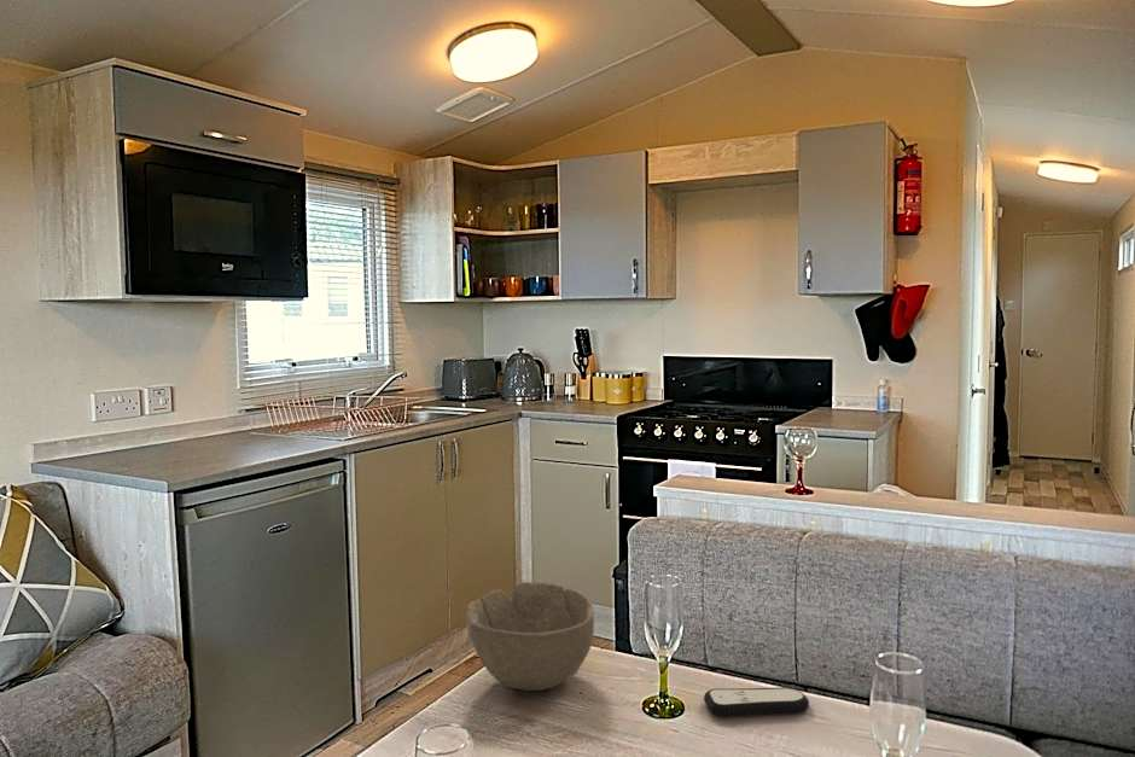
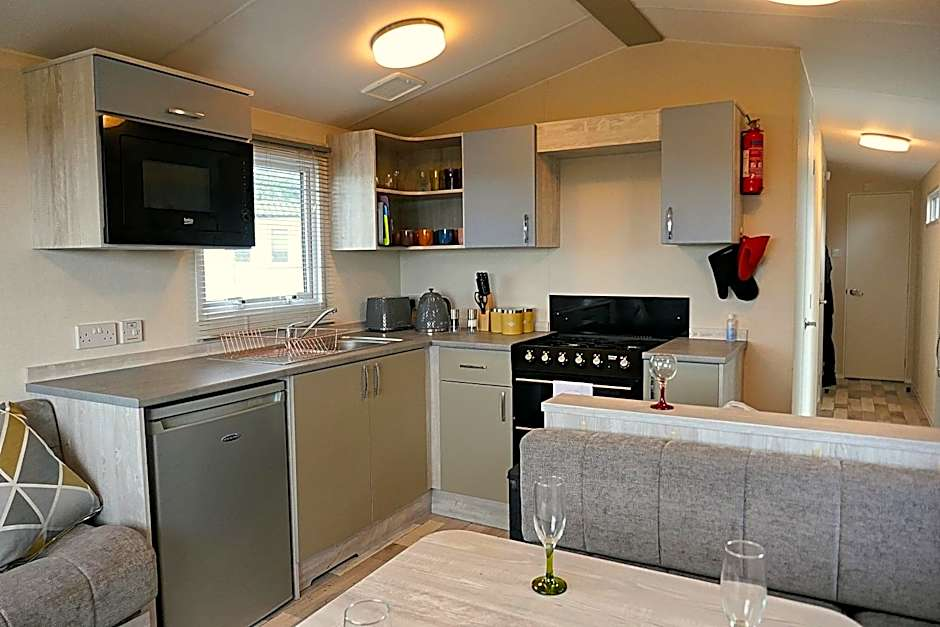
- bowl (531, 640)
- remote control (756, 700)
